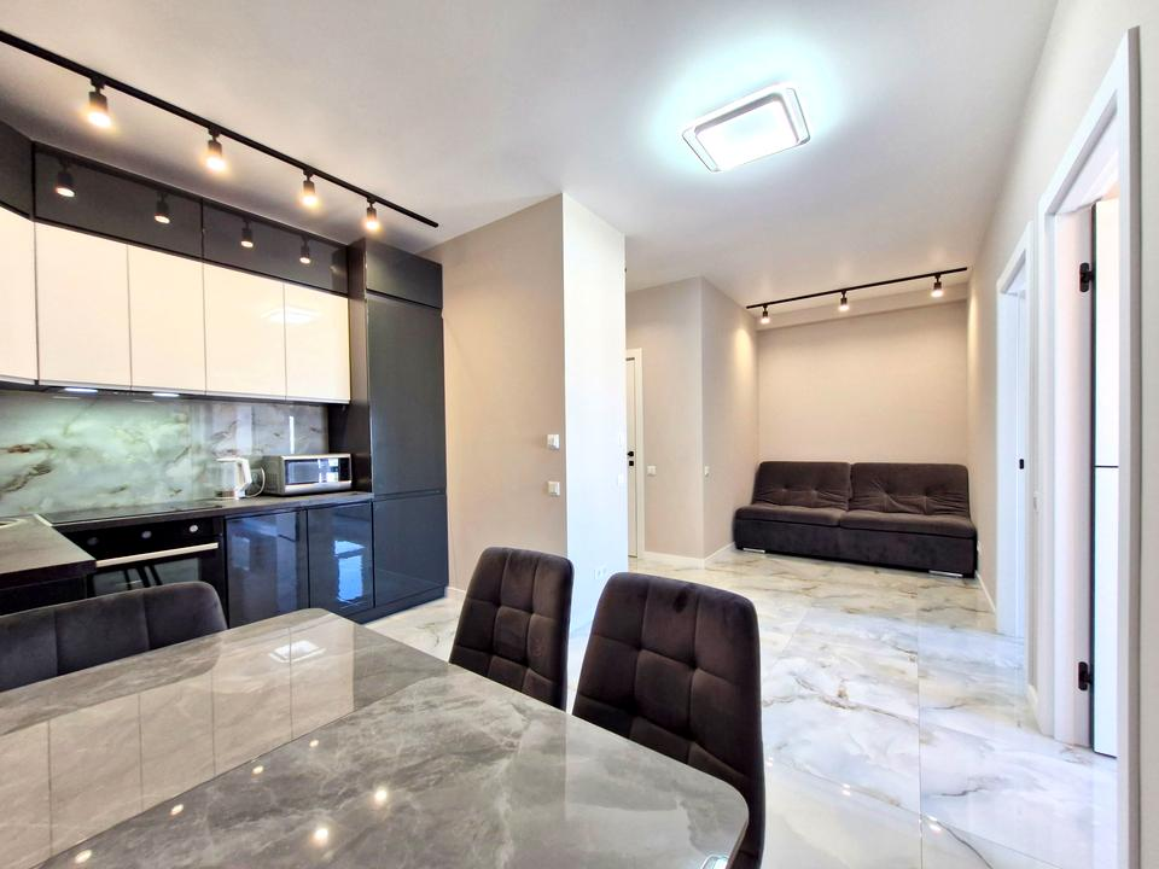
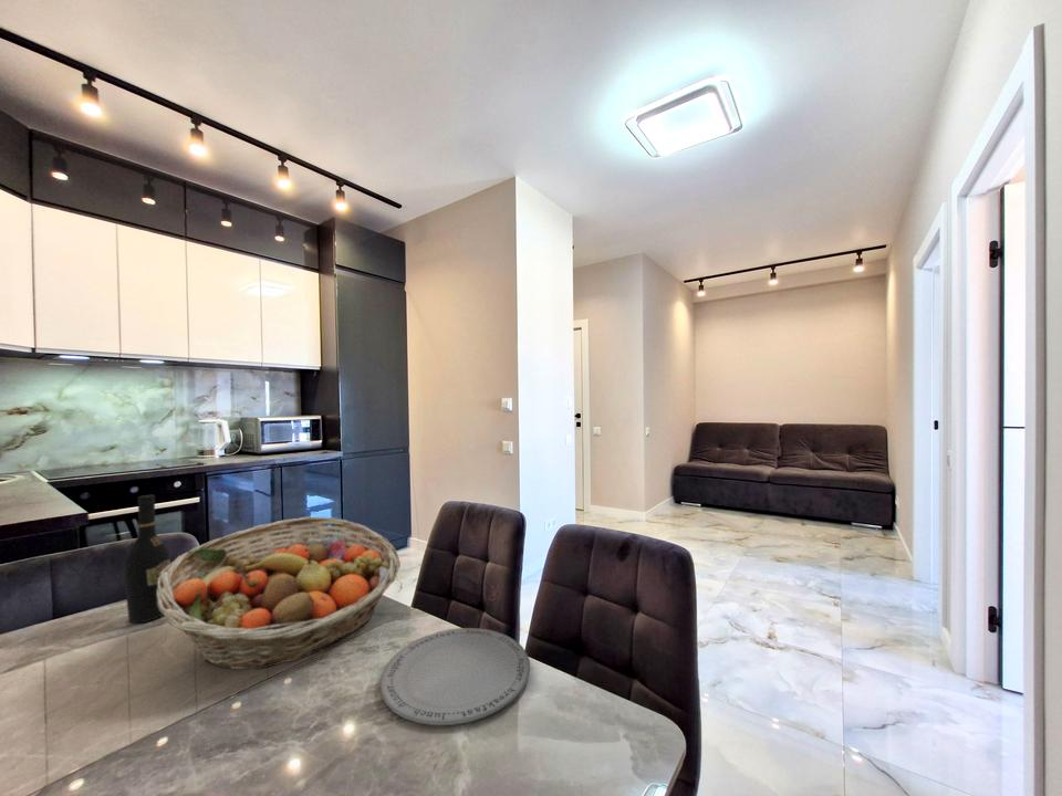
+ fruit basket (293, 582)
+ wine bottle (147, 556)
+ plate (457, 671)
